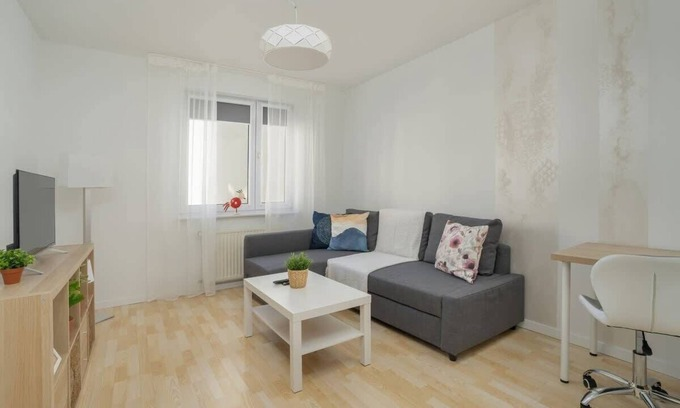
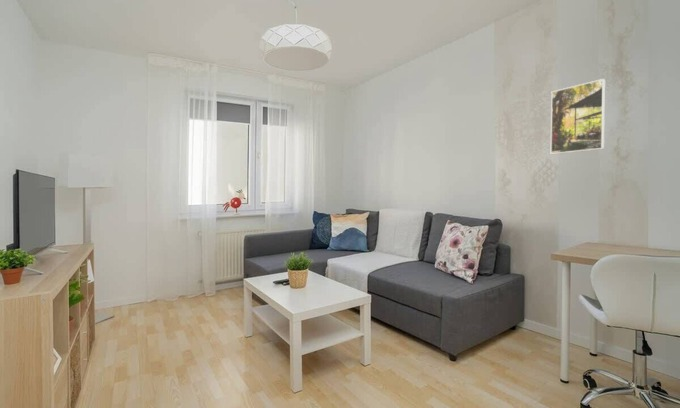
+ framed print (576, 118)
